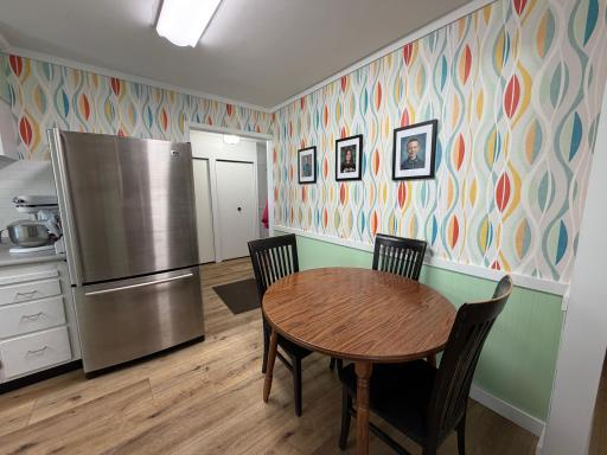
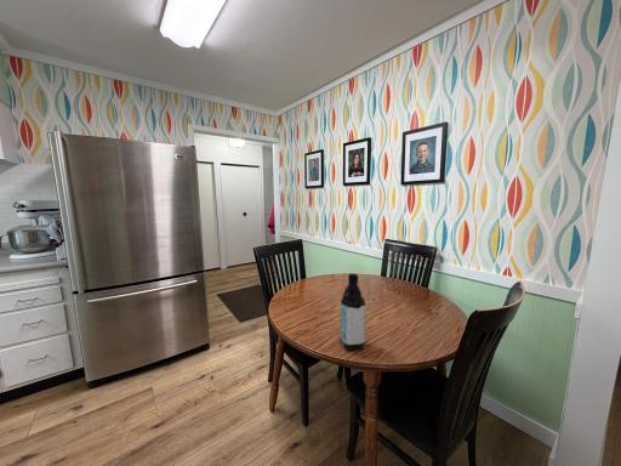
+ water bottle (352, 309)
